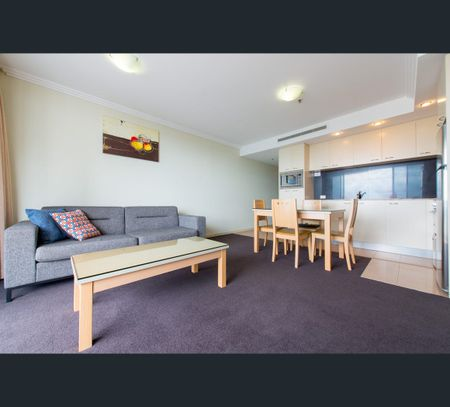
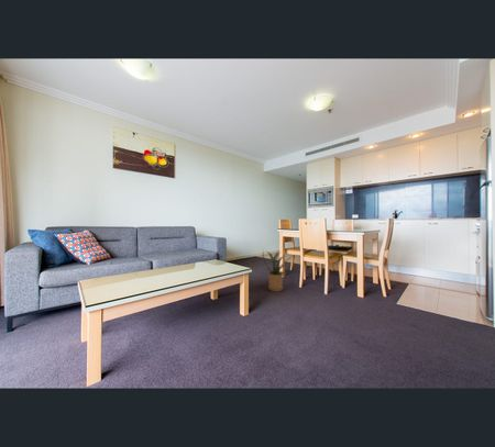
+ house plant (277, 268)
